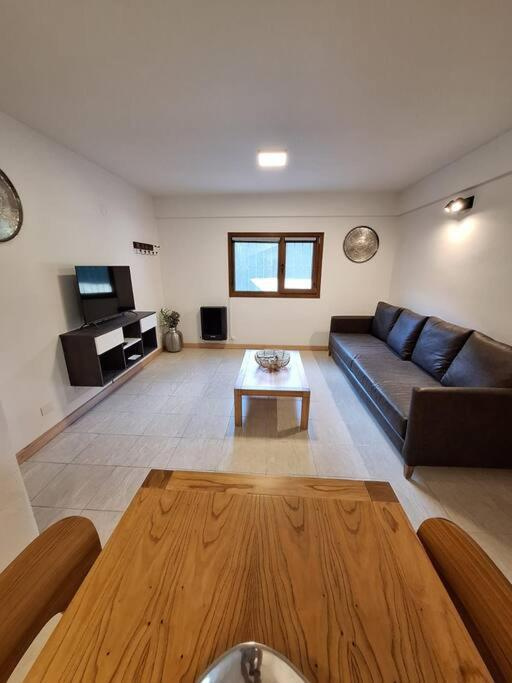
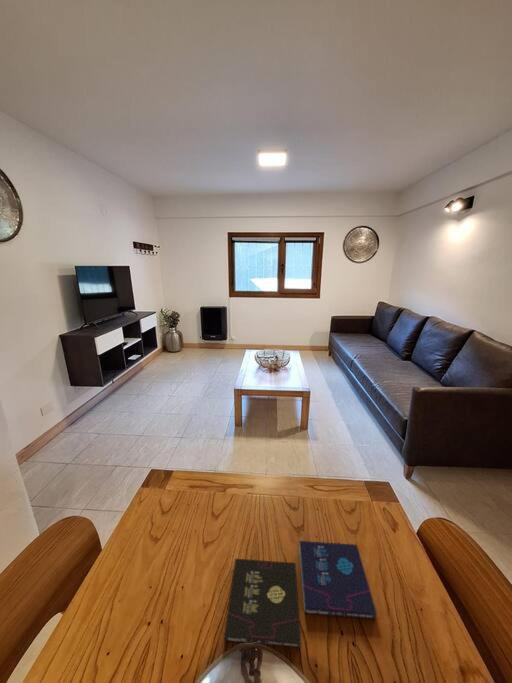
+ music album box set (302, 586)
